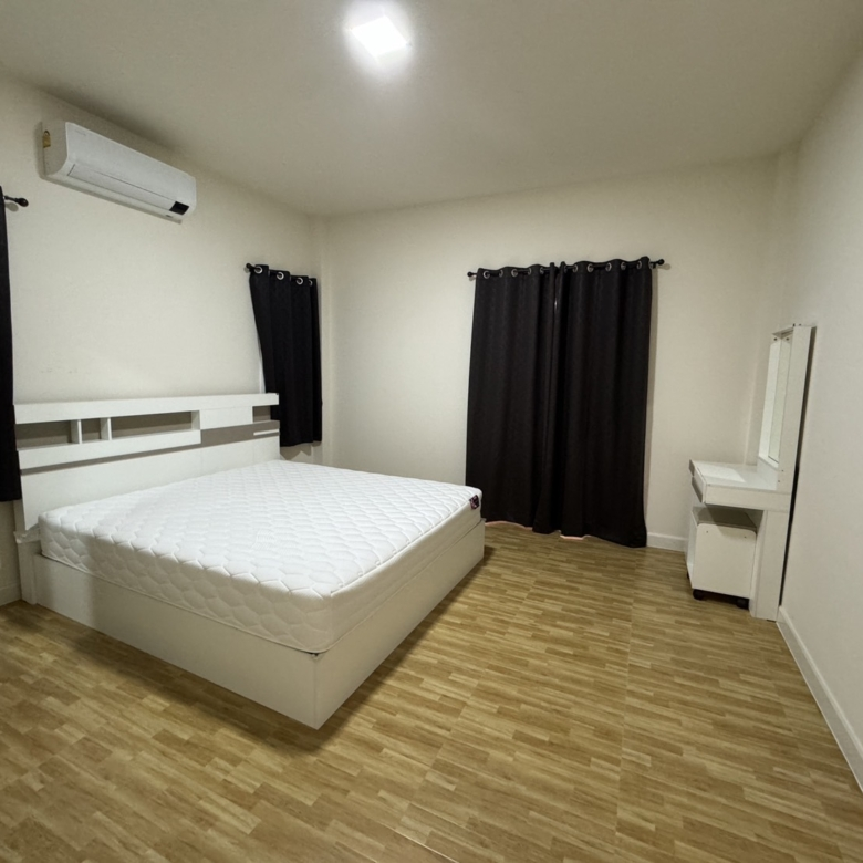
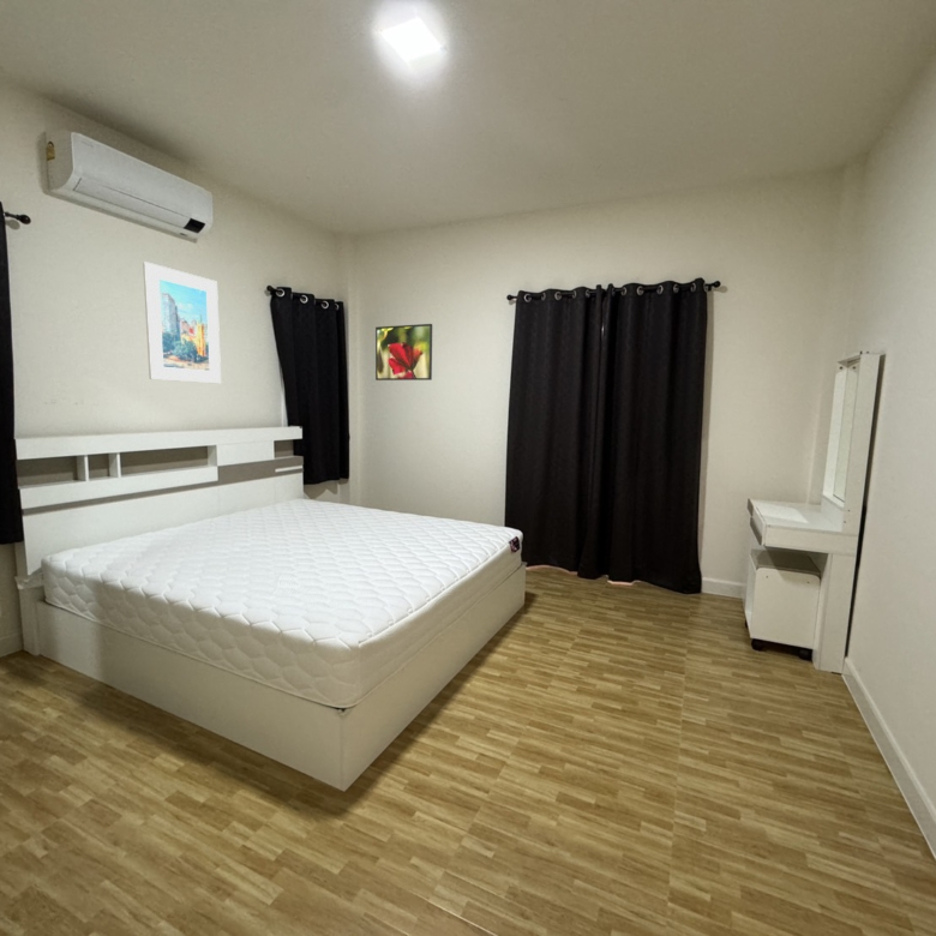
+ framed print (185, 326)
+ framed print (402, 353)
